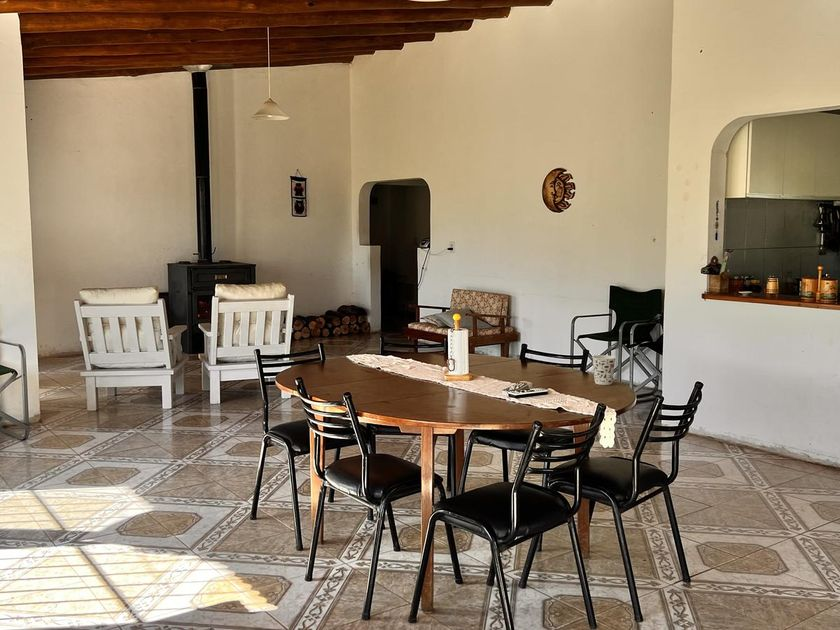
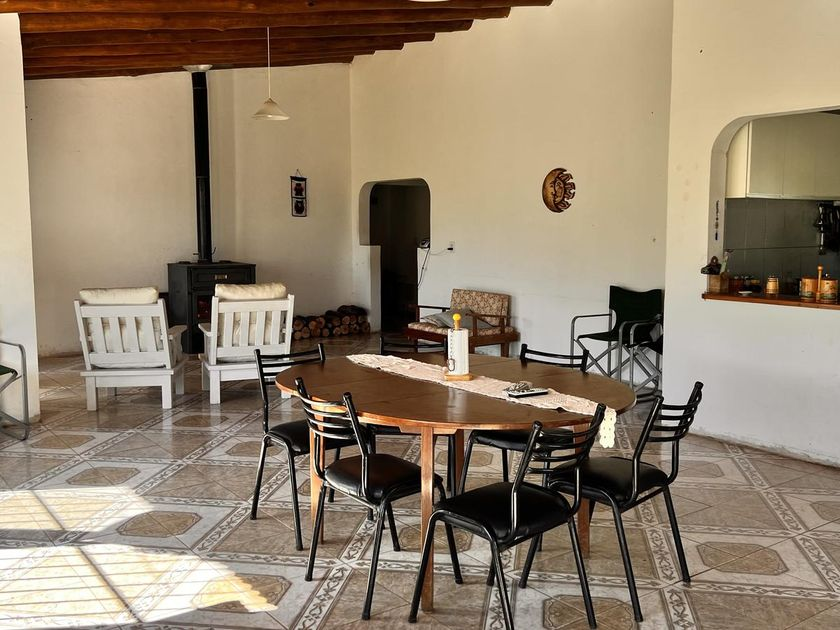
- cup (603, 370)
